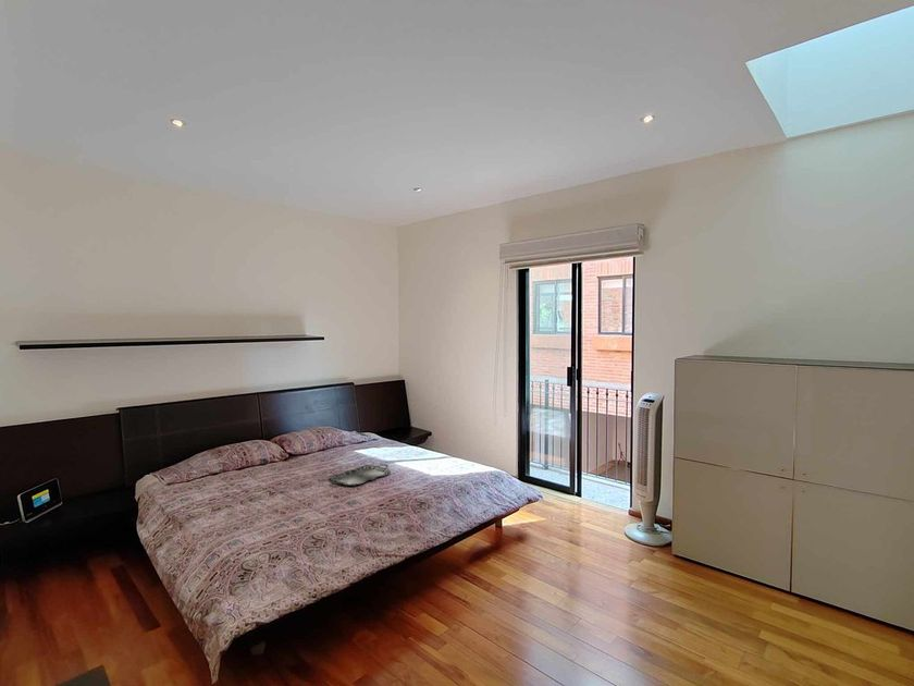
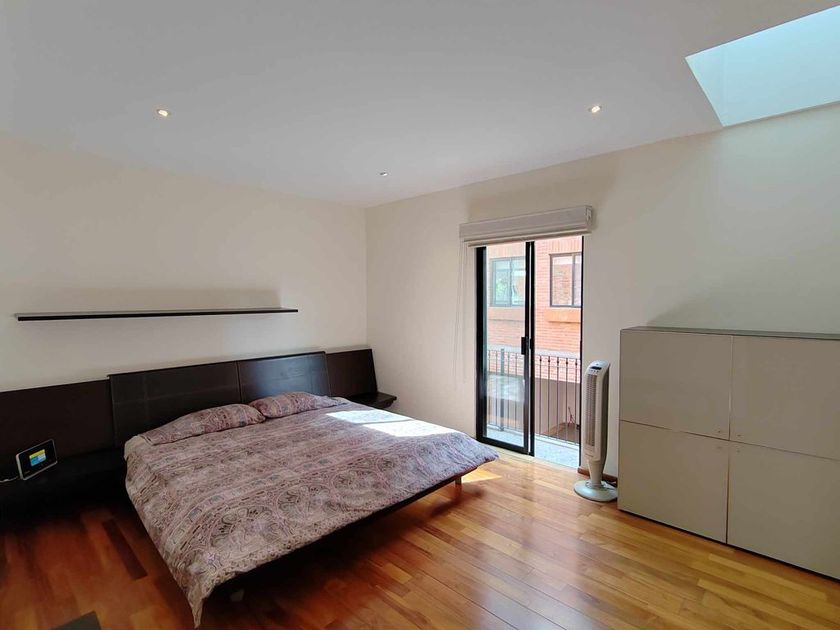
- serving tray (360, 475)
